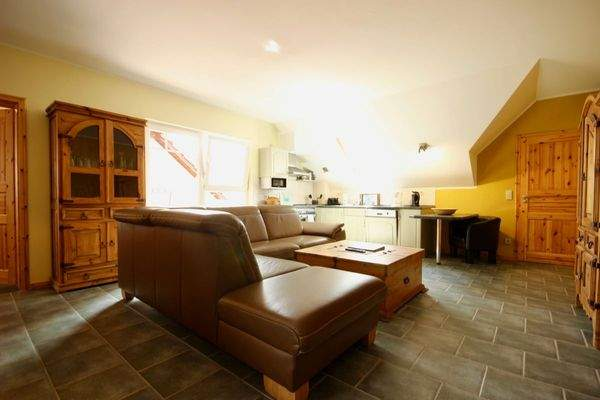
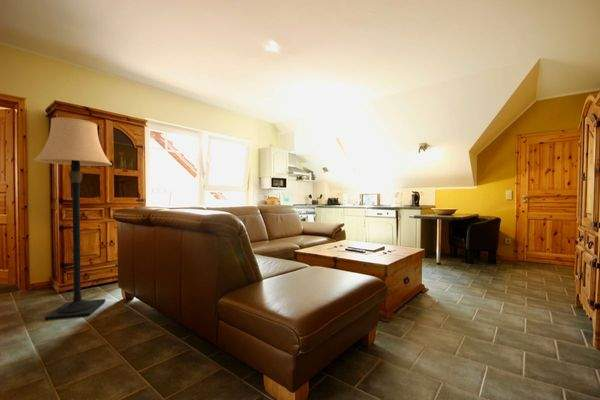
+ lamp (76, 217)
